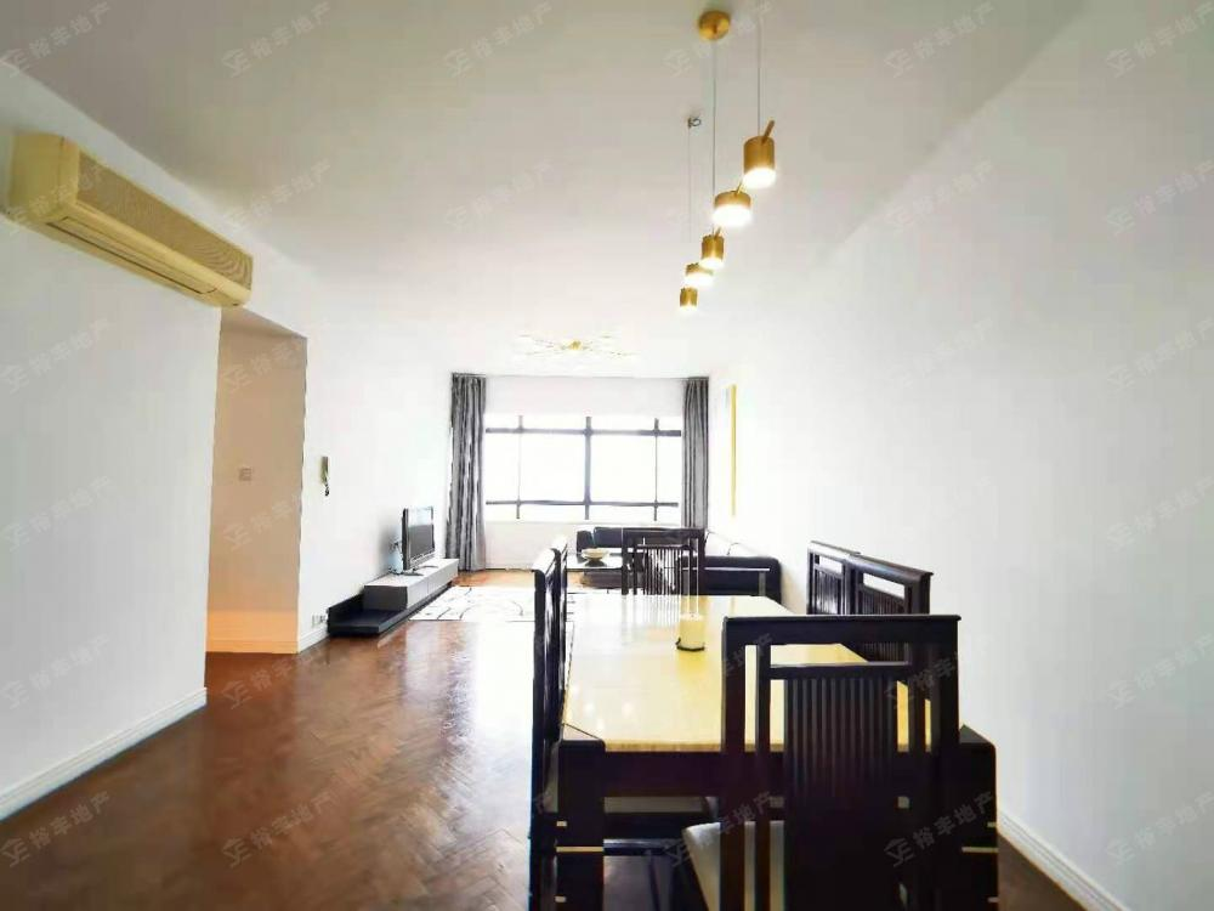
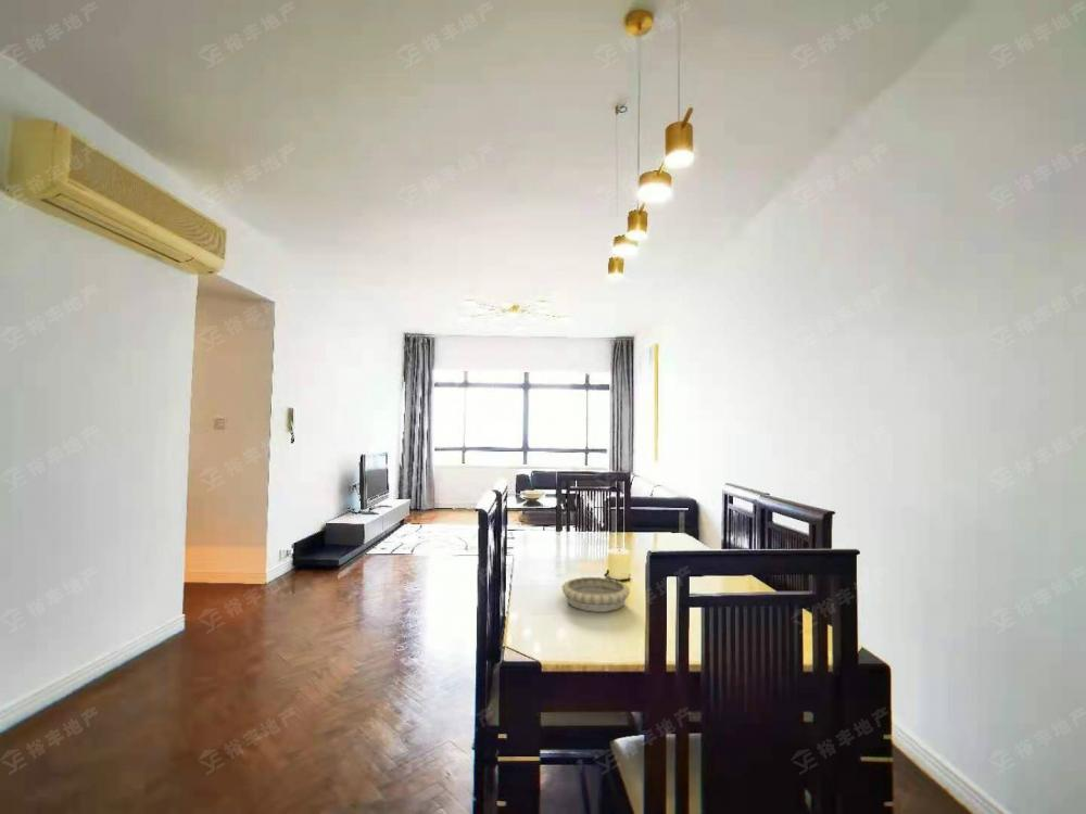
+ decorative bowl (595, 594)
